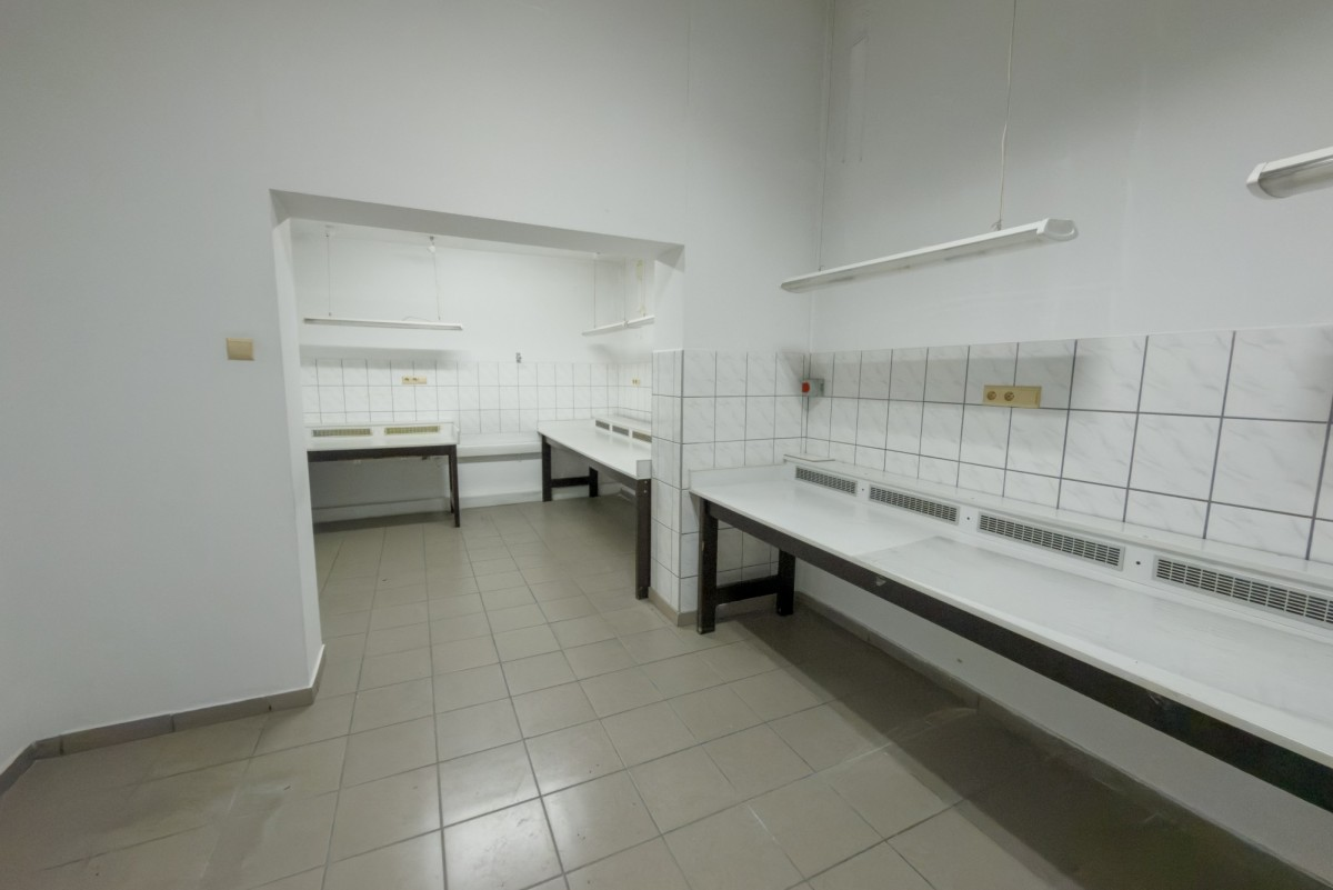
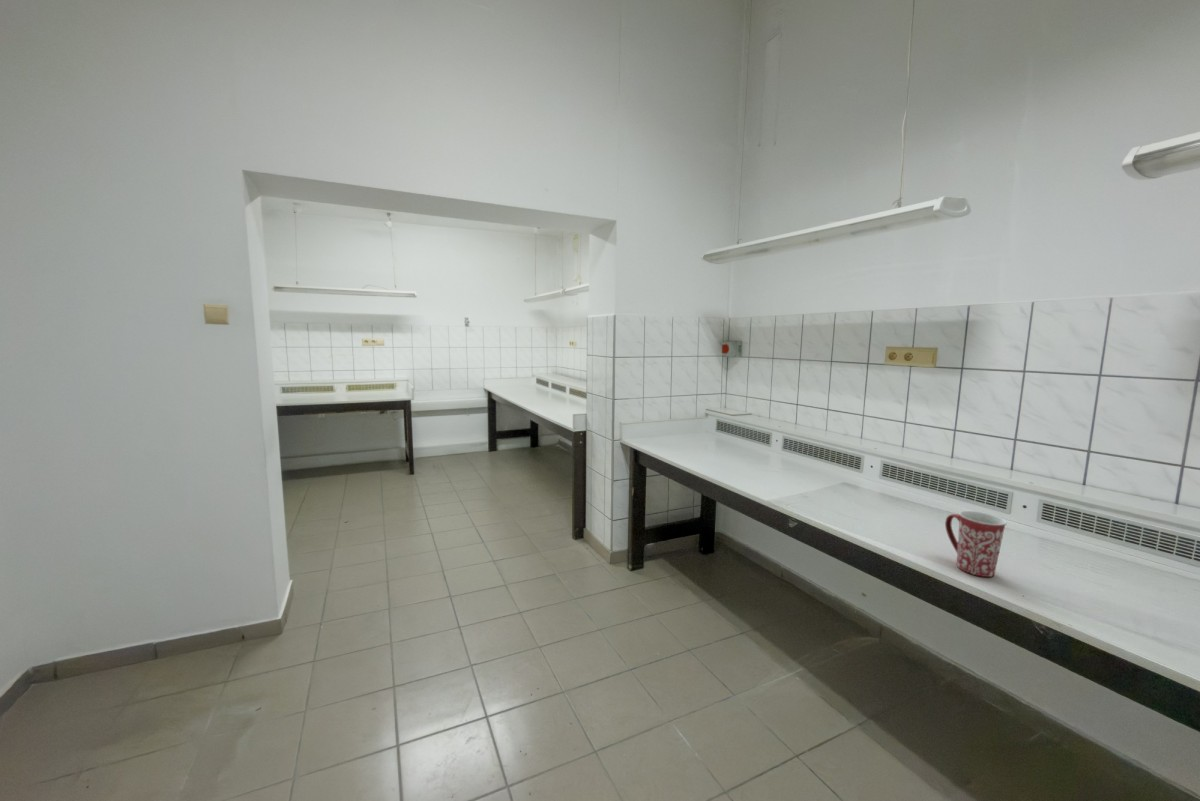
+ mug (971, 540)
